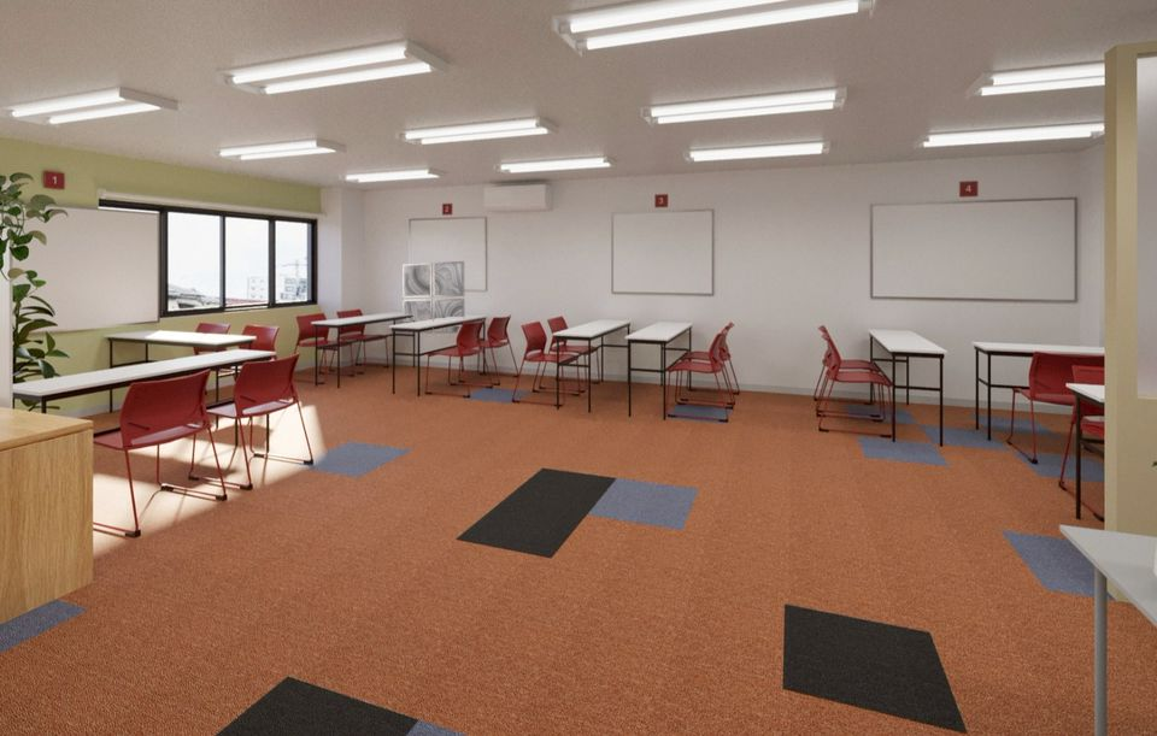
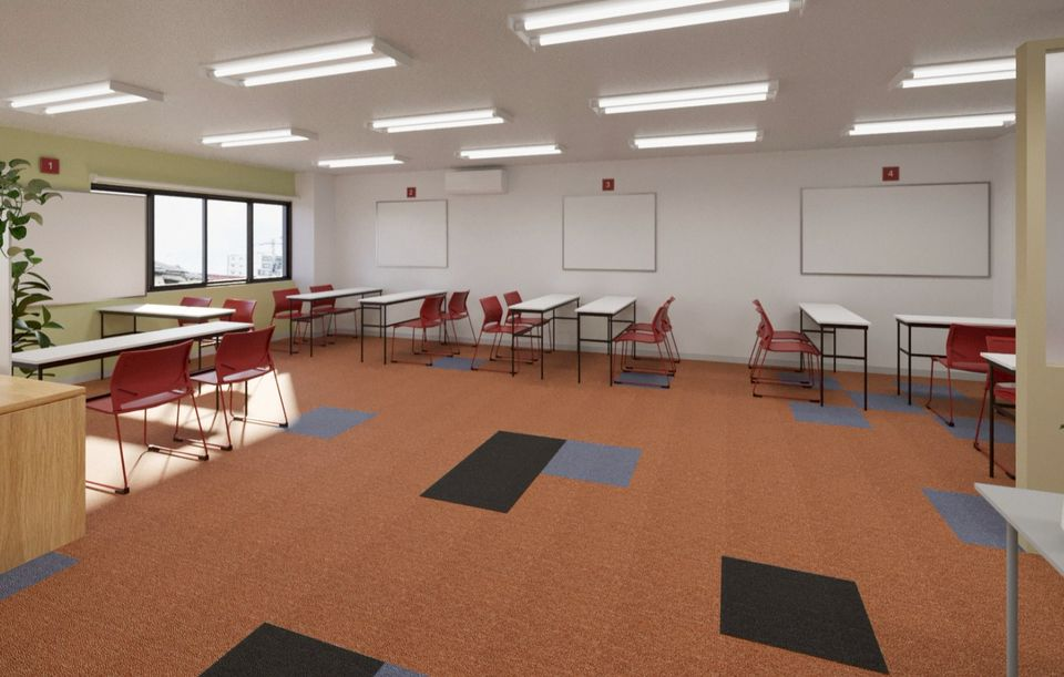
- wall art (431, 299)
